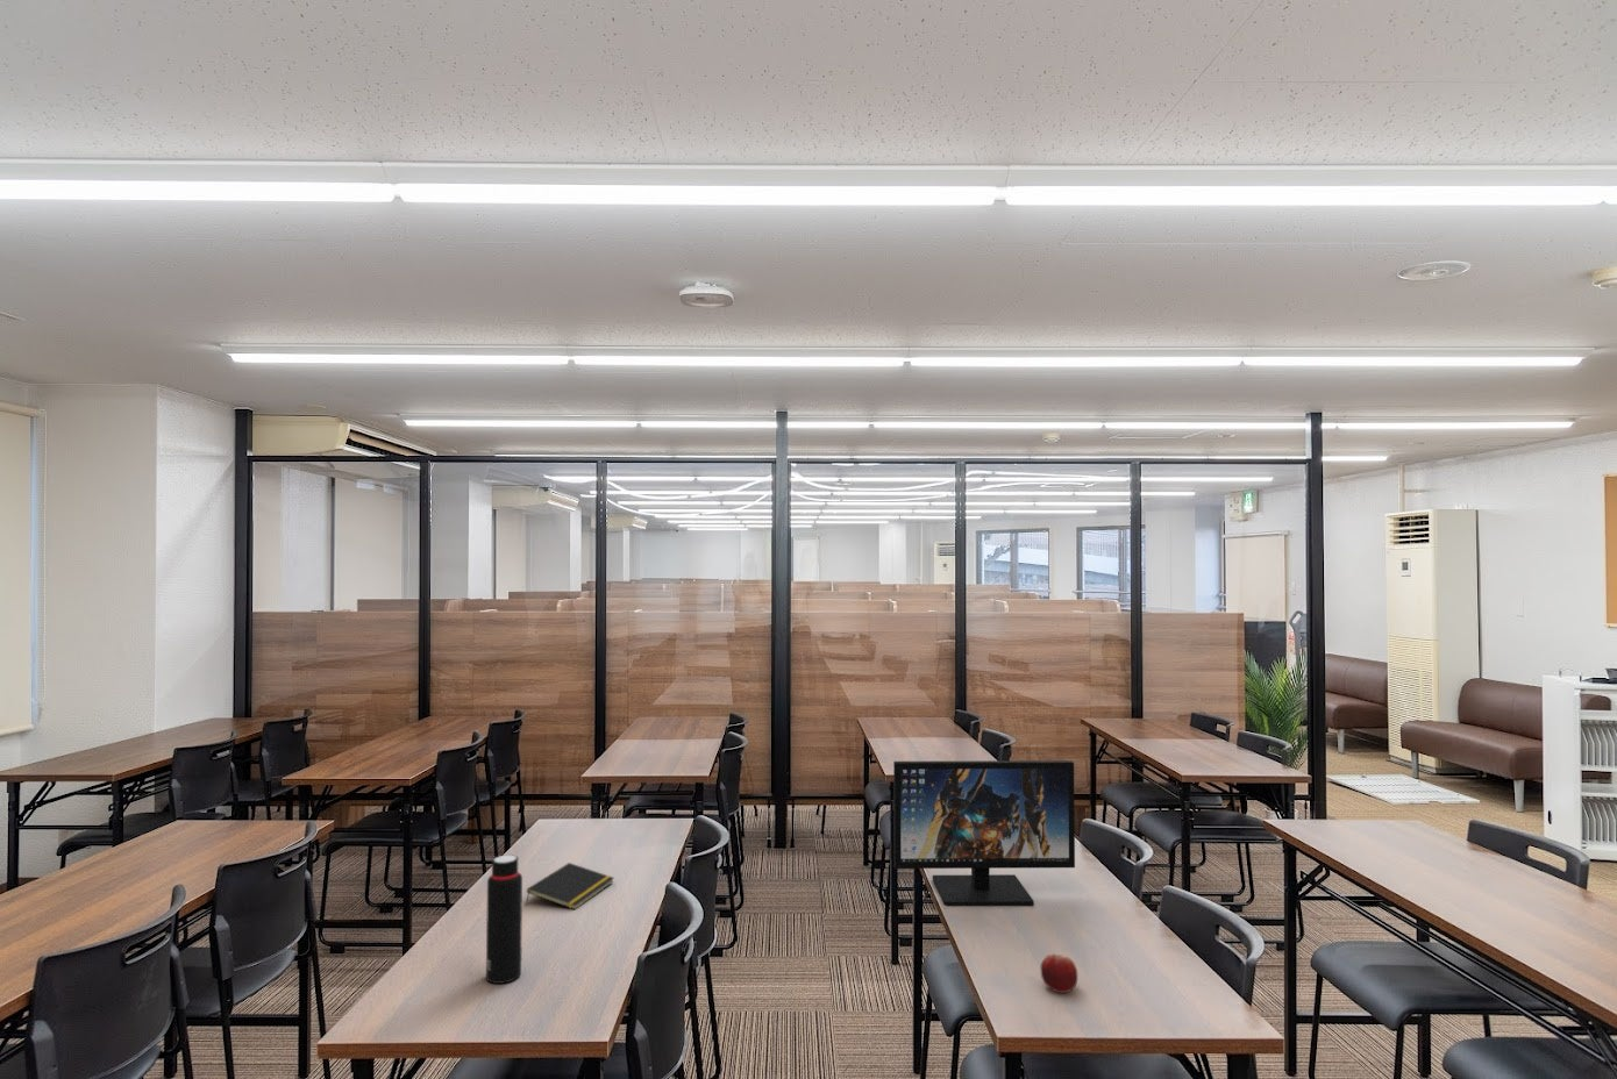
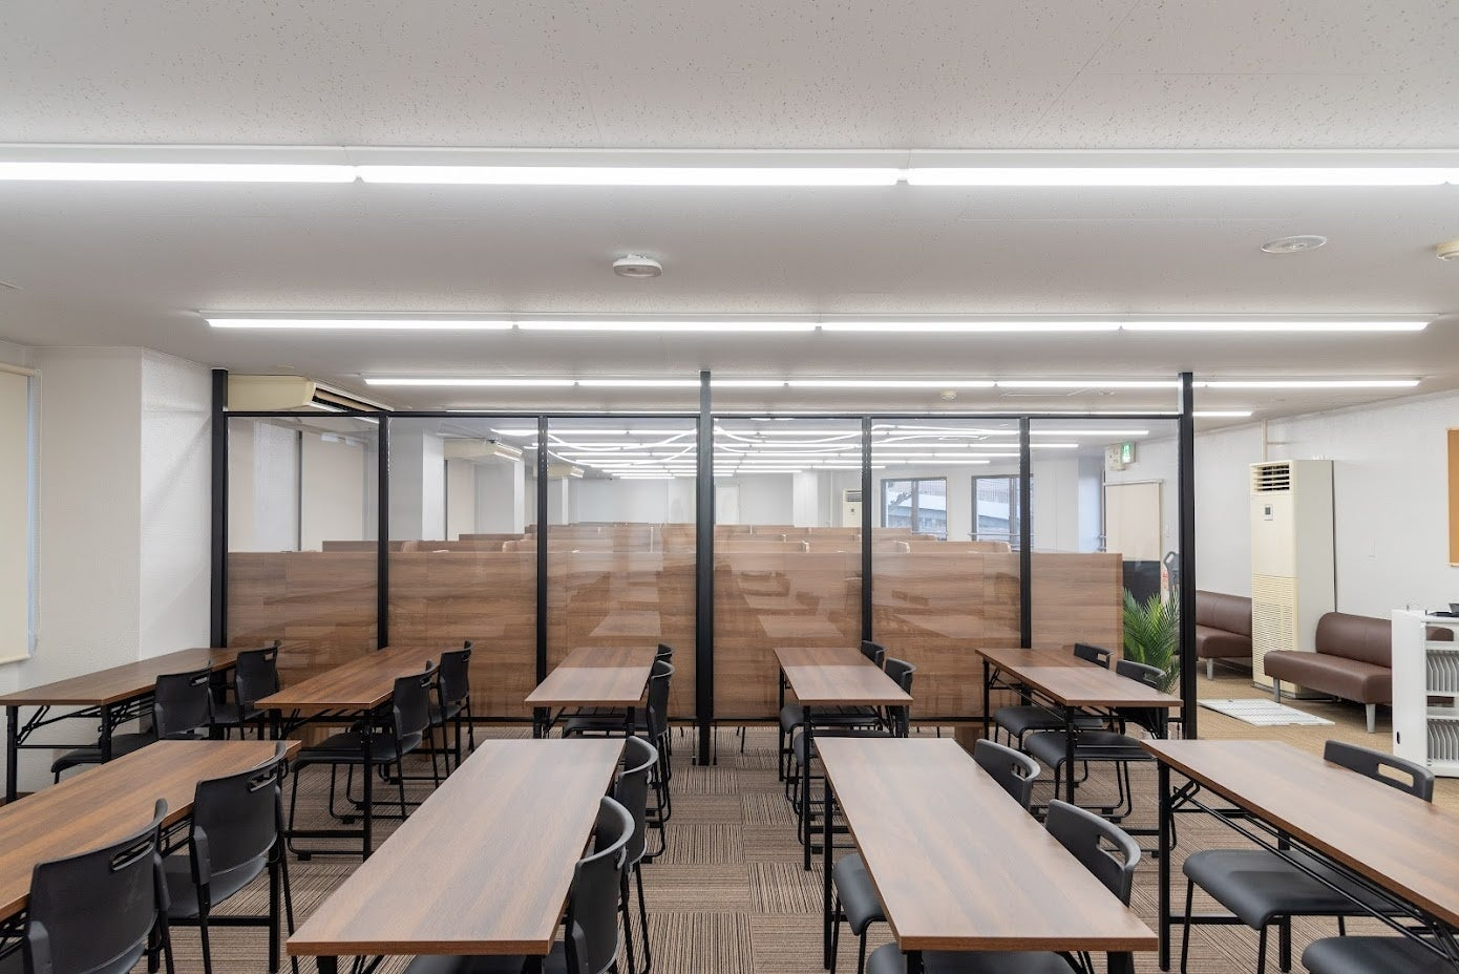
- fruit (1059, 971)
- water bottle (504, 916)
- notepad (571, 885)
- computer monitor (982, 826)
